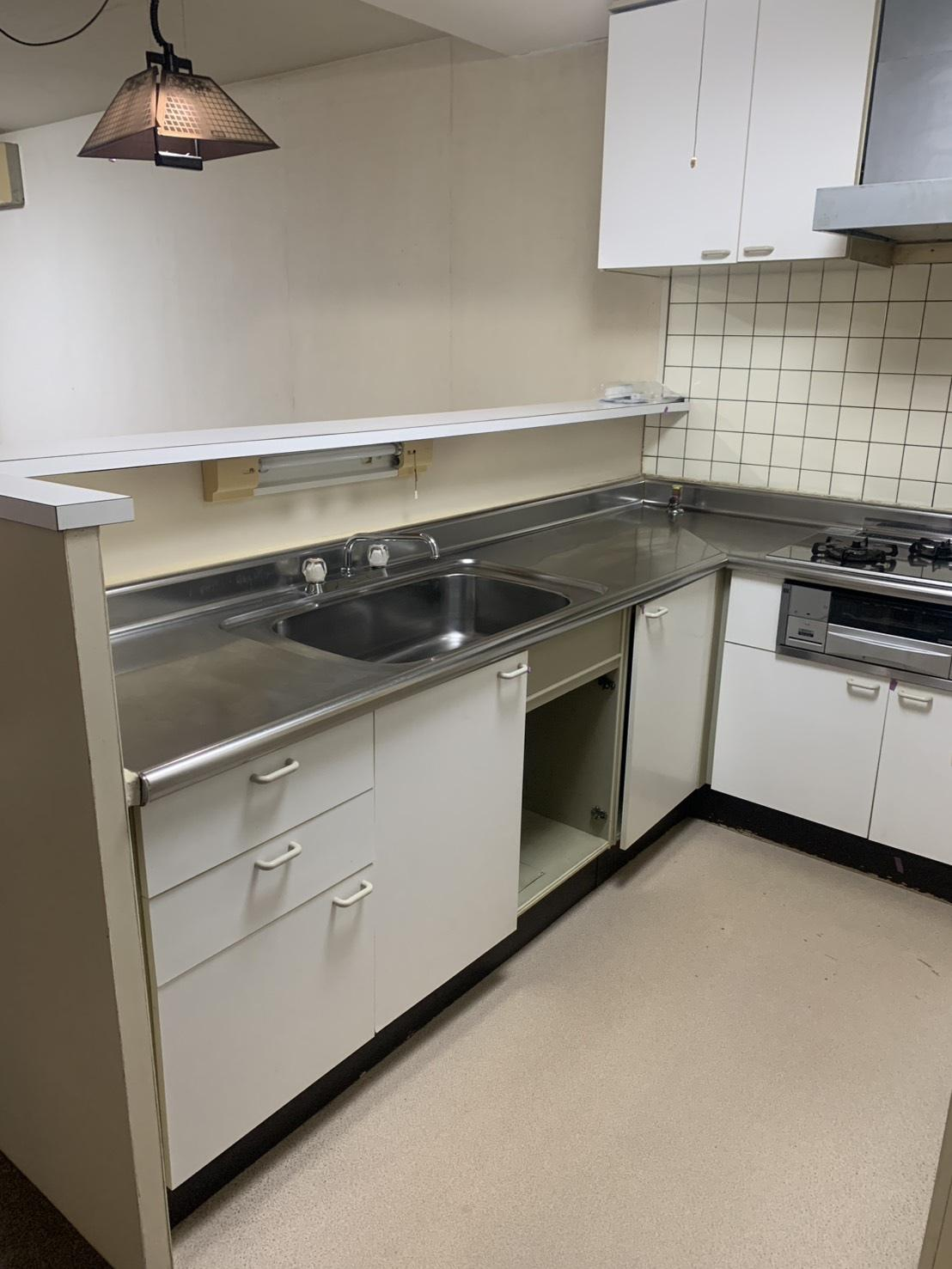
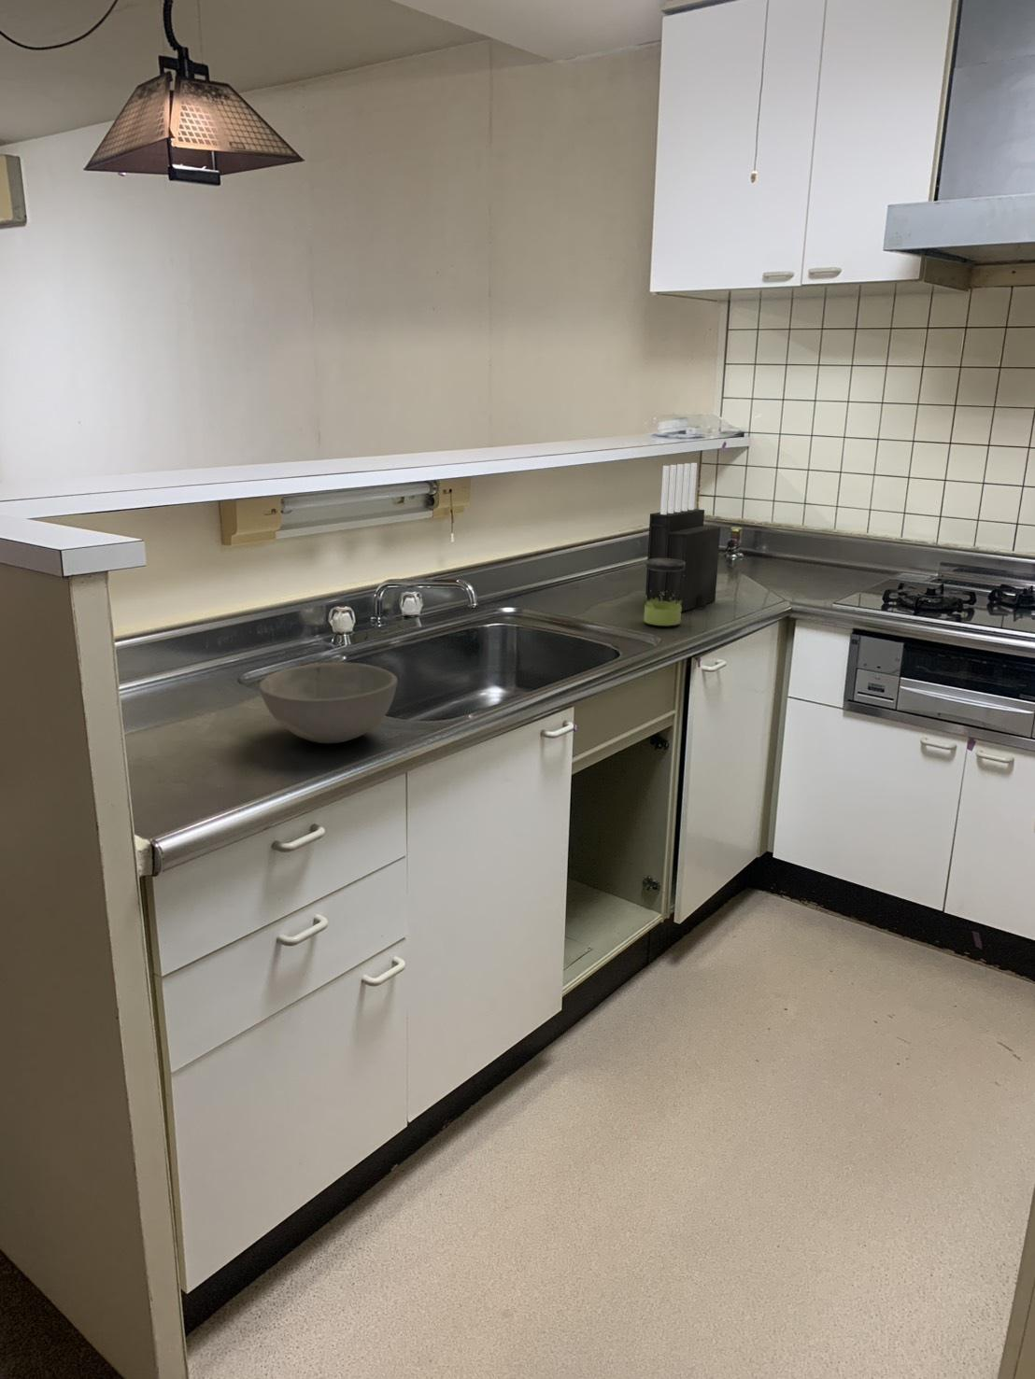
+ jar (662, 592)
+ bowl (328, 707)
+ knife block (688, 536)
